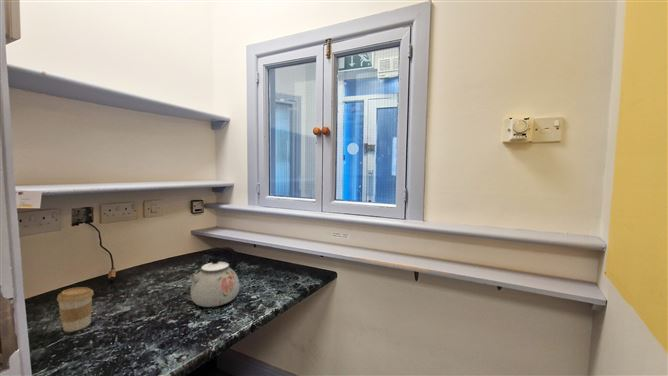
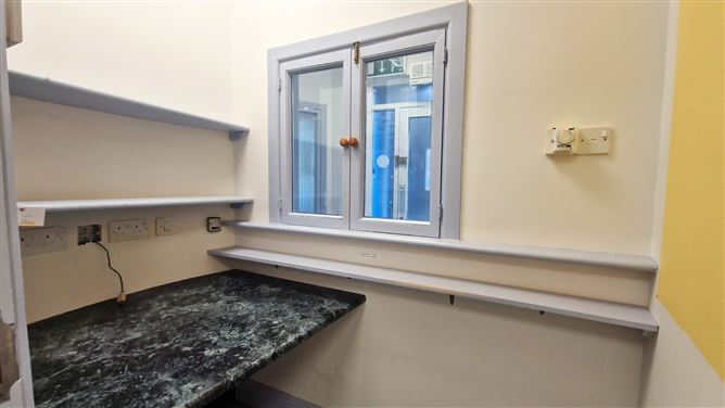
- coffee cup (76, 307)
- kettle (215, 274)
